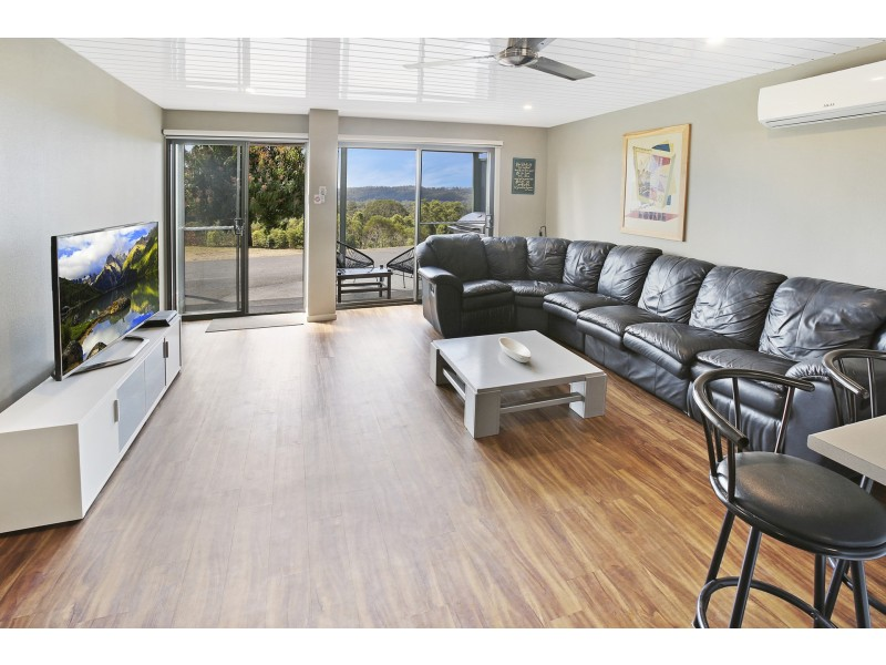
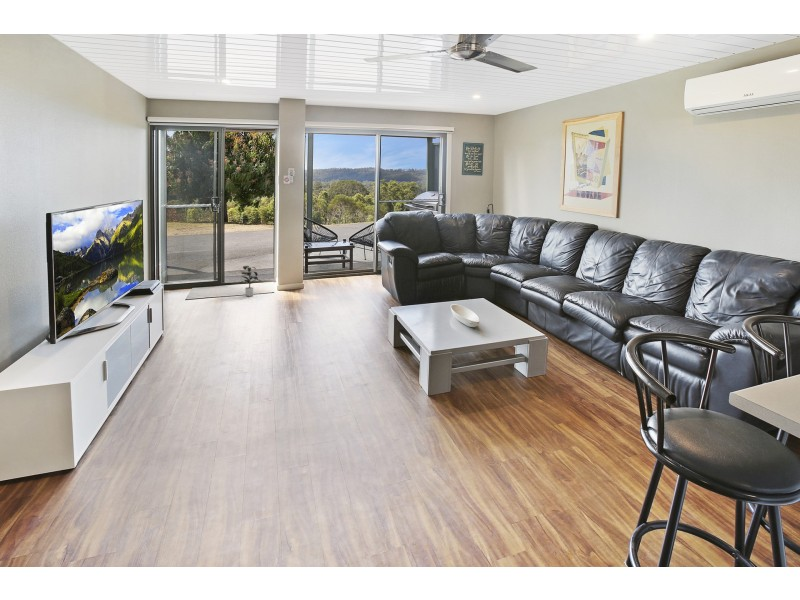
+ potted plant (250, 279)
